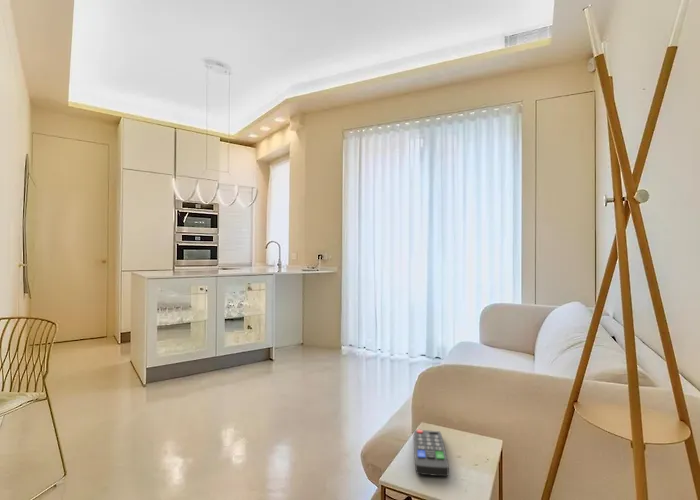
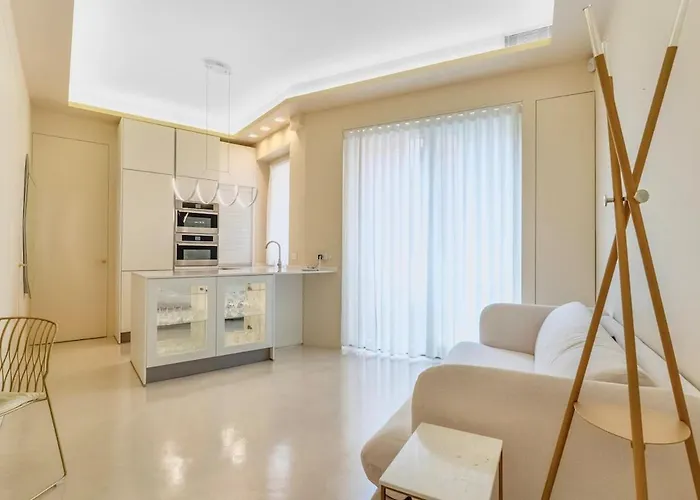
- remote control (429, 450)
